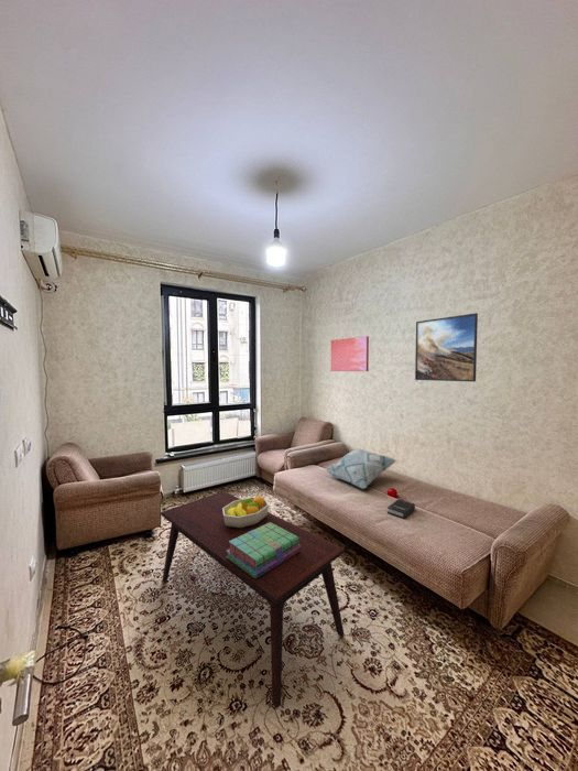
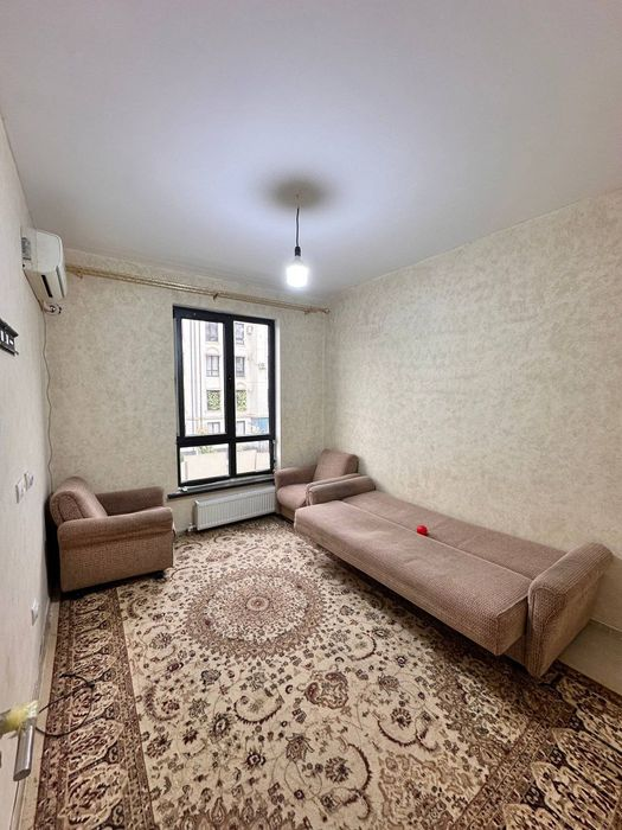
- stack of books (263, 546)
- fruit bowl (246, 509)
- coffee table (241, 568)
- wall art (348, 355)
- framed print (444, 349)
- hardback book (401, 508)
- decorative pillow (360, 467)
